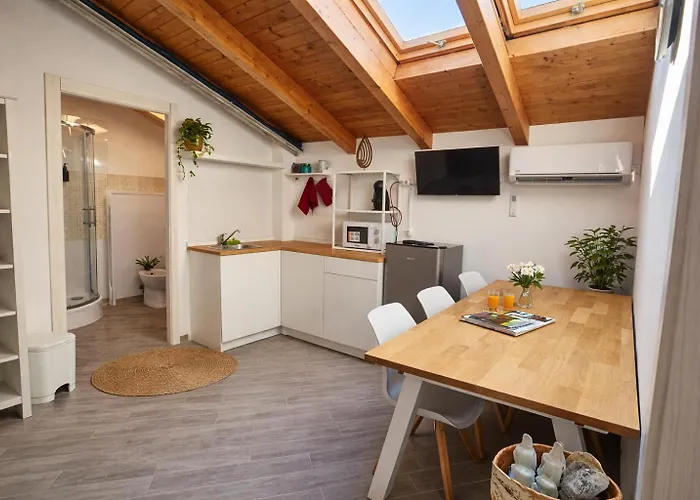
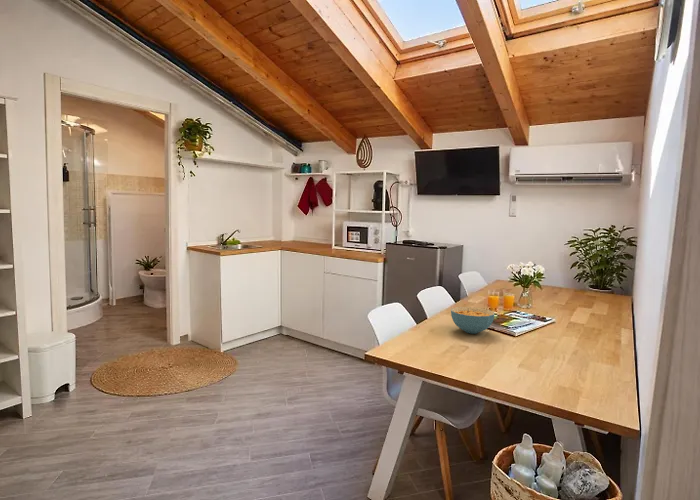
+ cereal bowl (472, 321)
